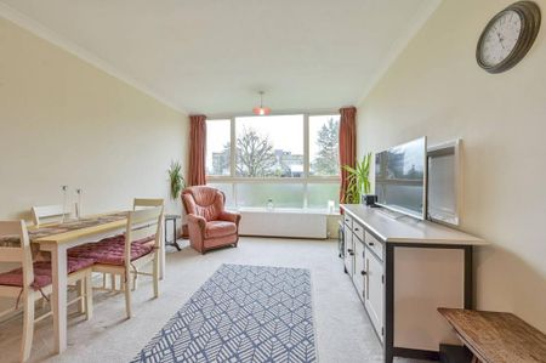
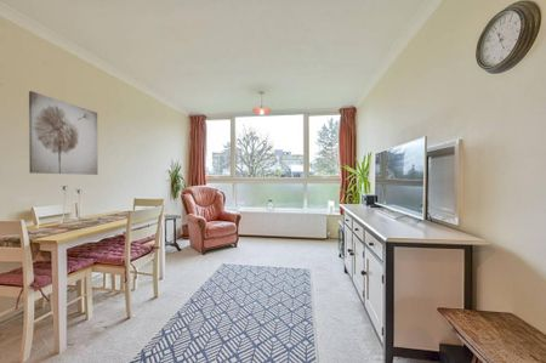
+ wall art (68, 138)
